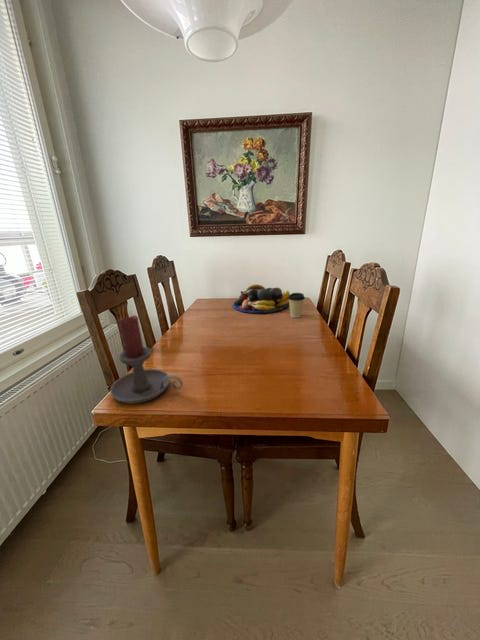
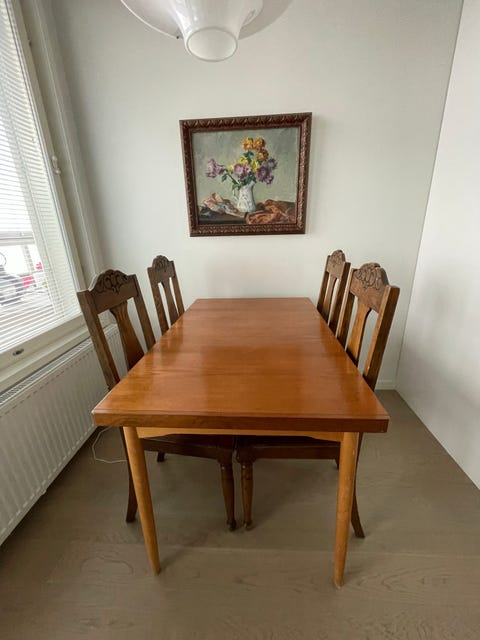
- fruit bowl (260, 294)
- coffee cup (295, 305)
- candle holder (143, 354)
